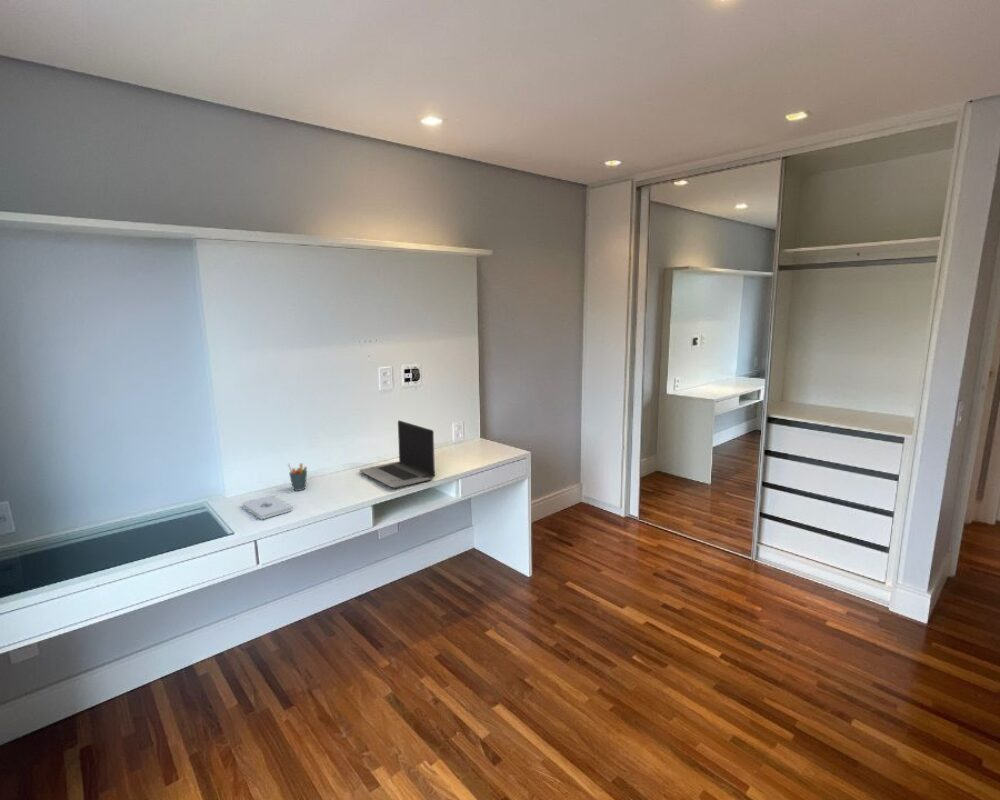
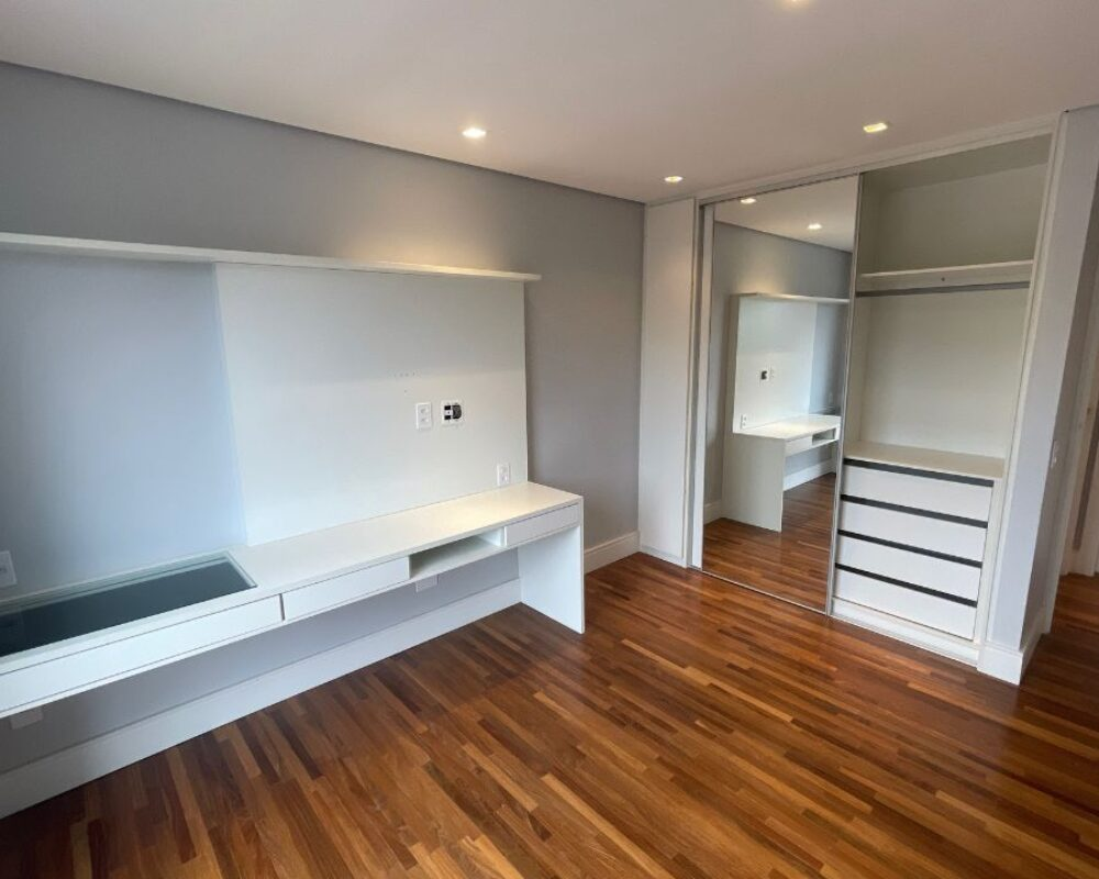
- laptop computer (399, 452)
- pen holder (298, 475)
- notepad (266, 506)
